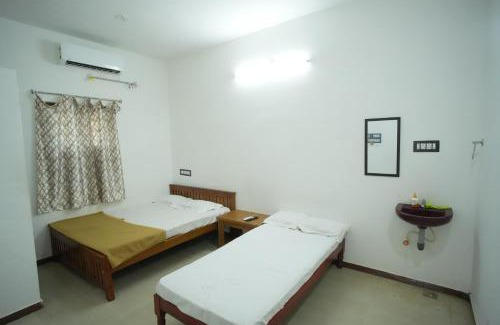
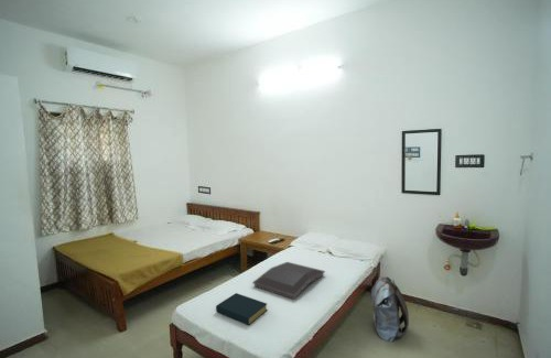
+ hardback book (241, 307)
+ backpack (388, 304)
+ serving tray (290, 275)
